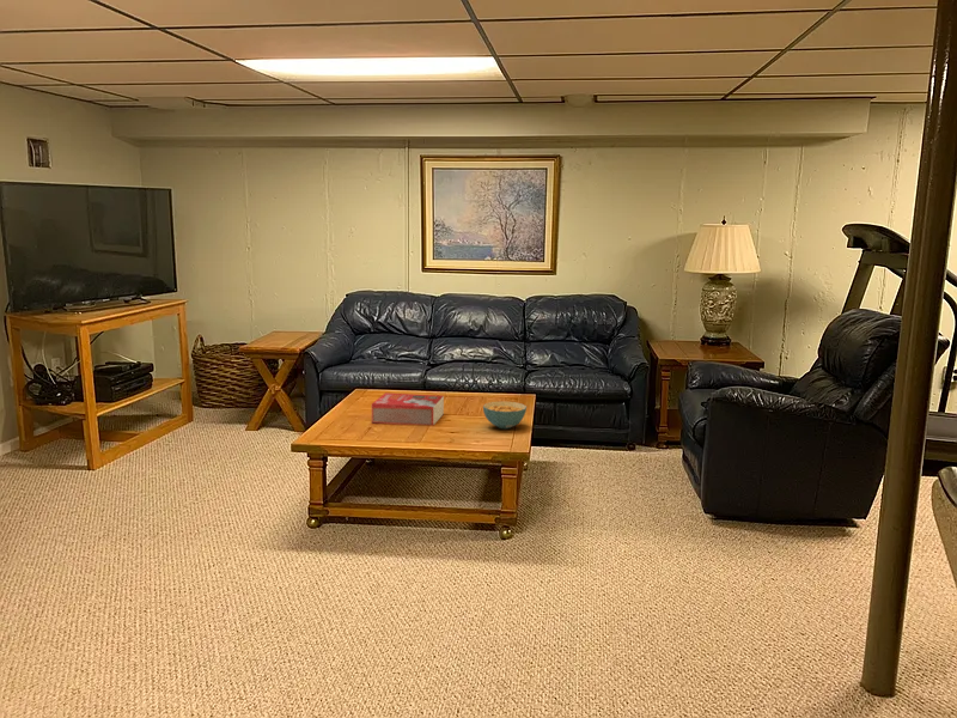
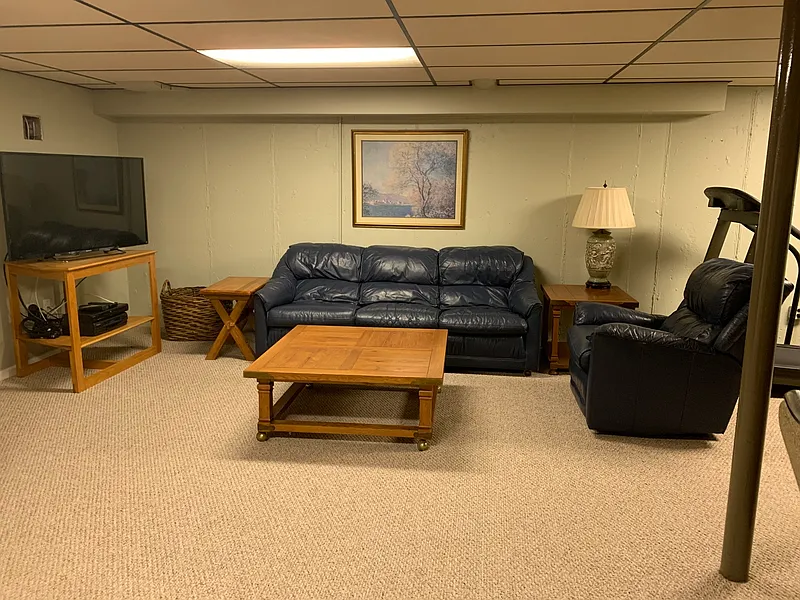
- cereal bowl (504, 416)
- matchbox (408, 408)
